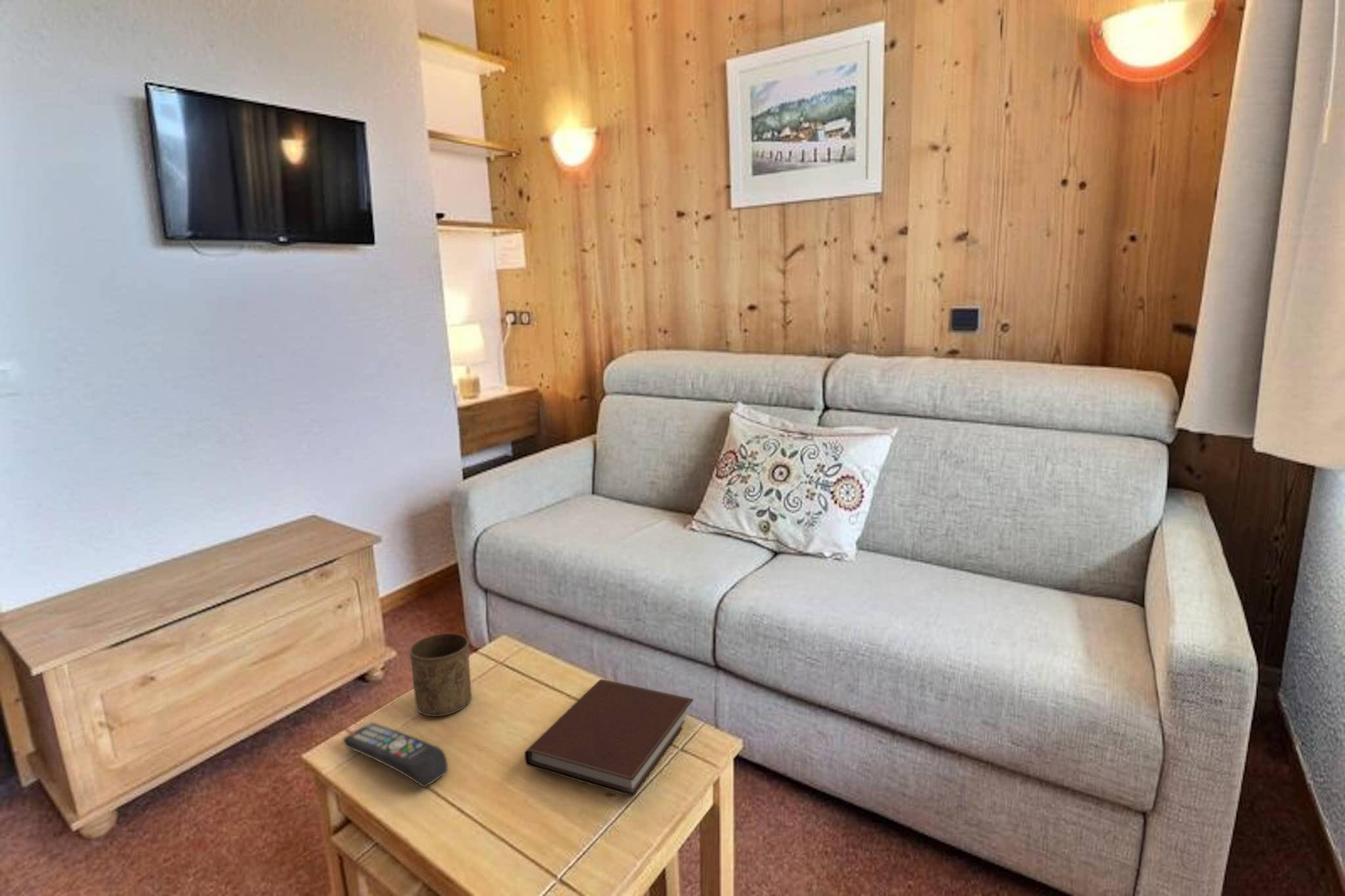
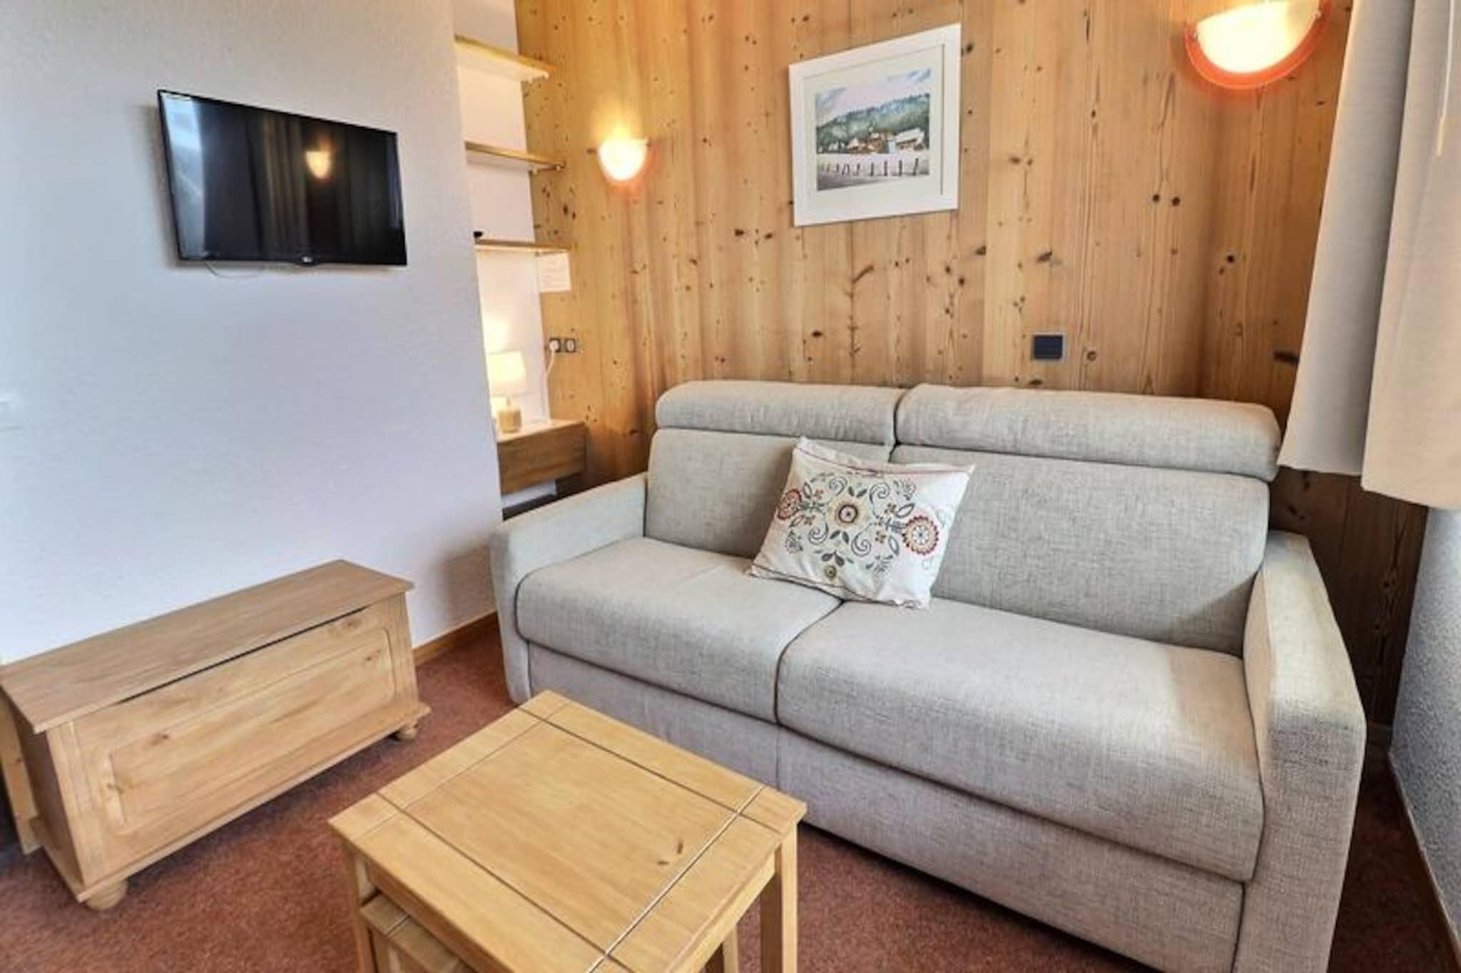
- notebook (613, 730)
- remote control (394, 750)
- cup (442, 673)
